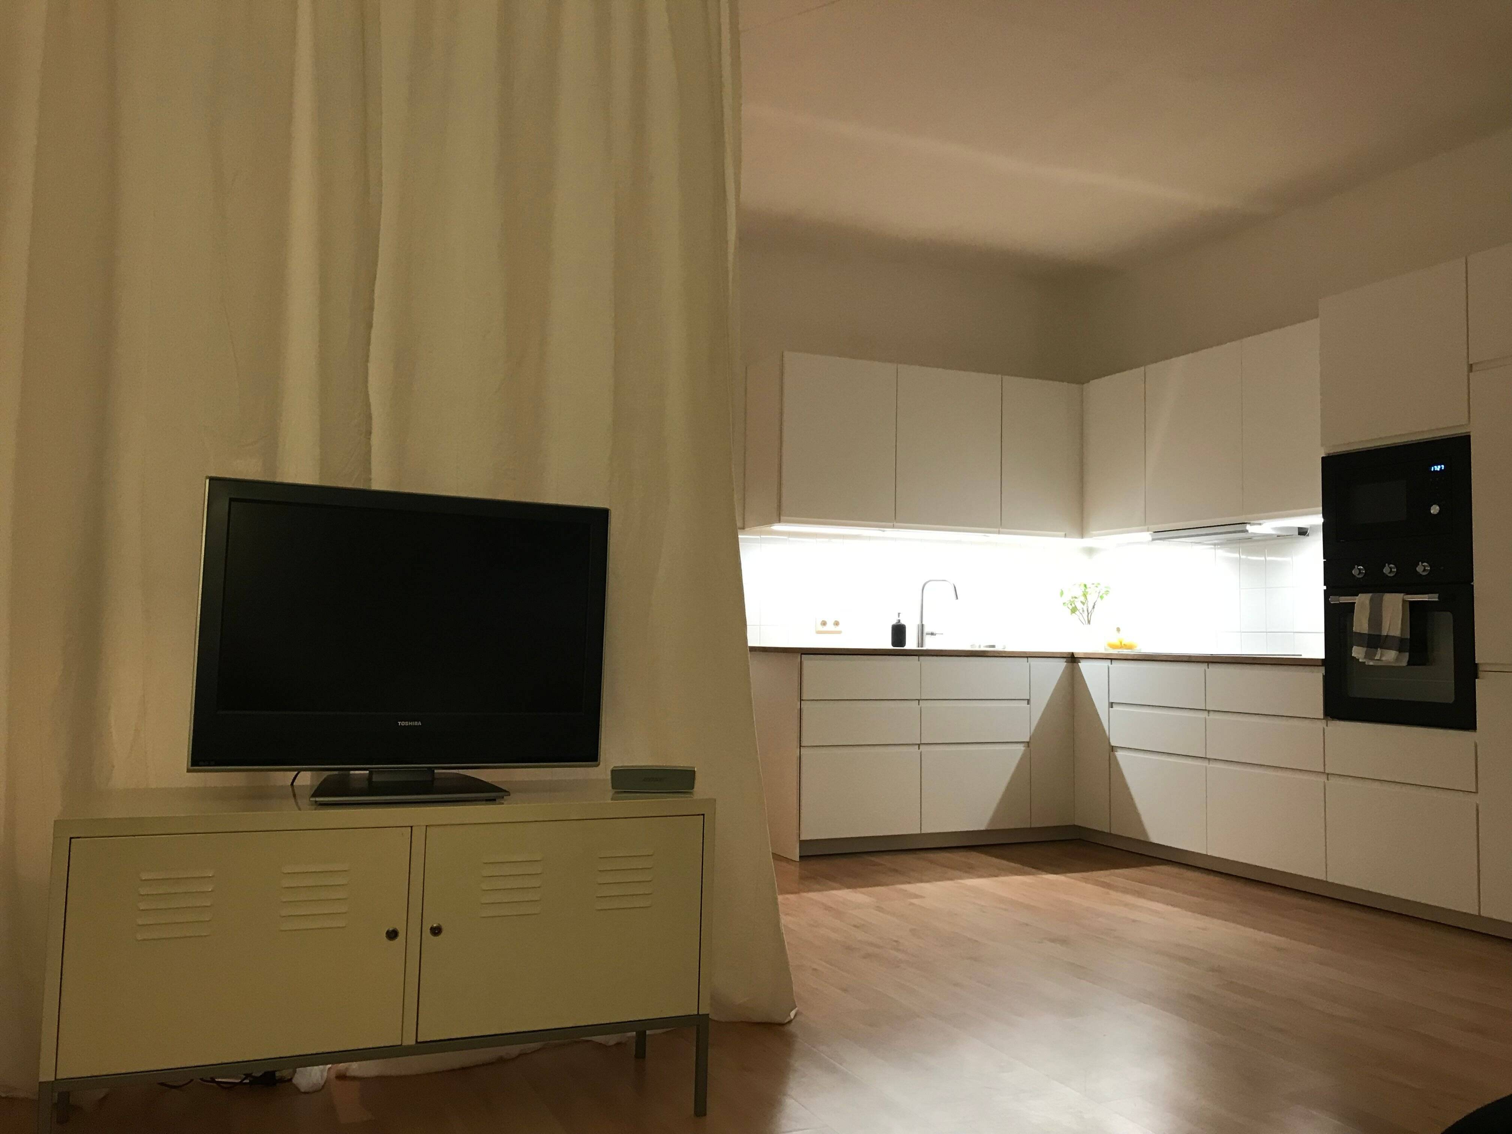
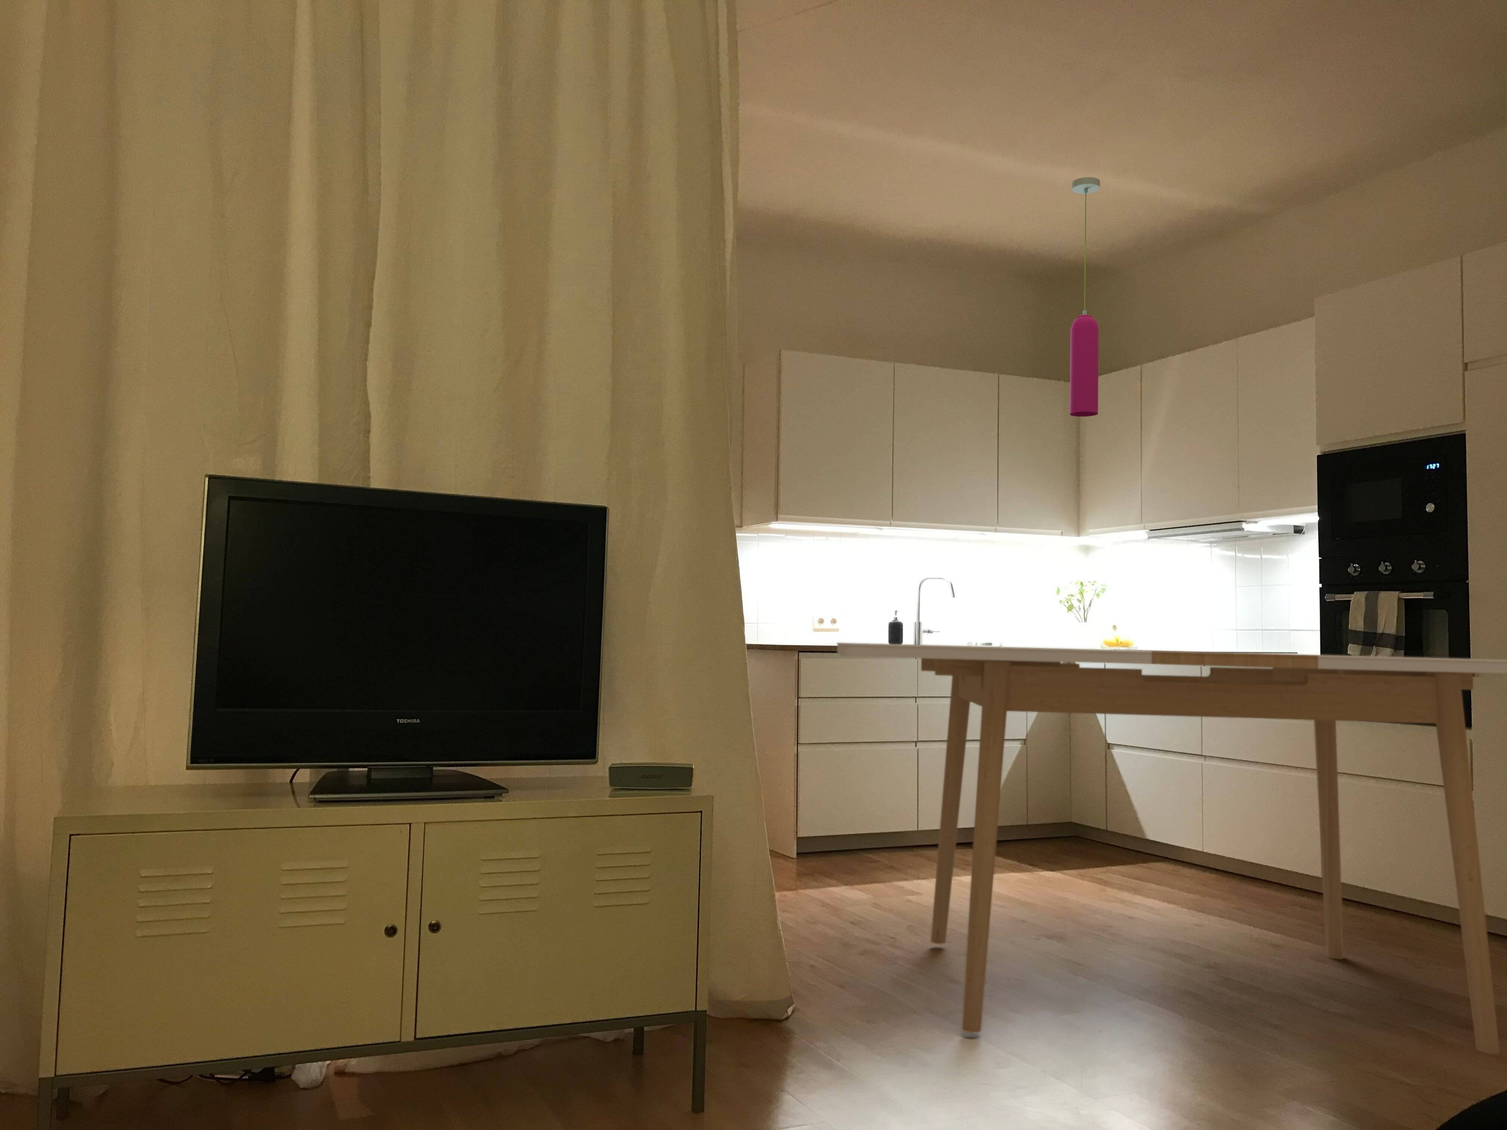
+ pendant light (1085, 298)
+ dining table (1176, 716)
